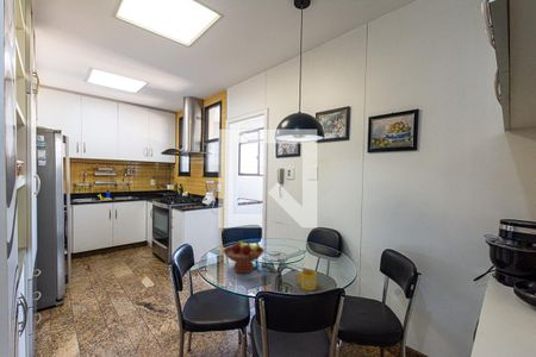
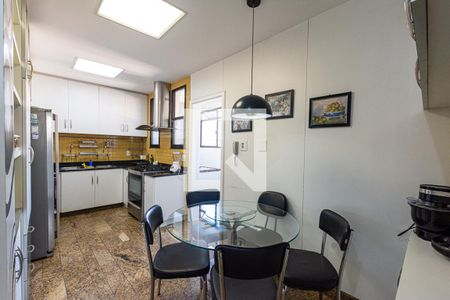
- mug (305, 278)
- fruit bowl (243, 256)
